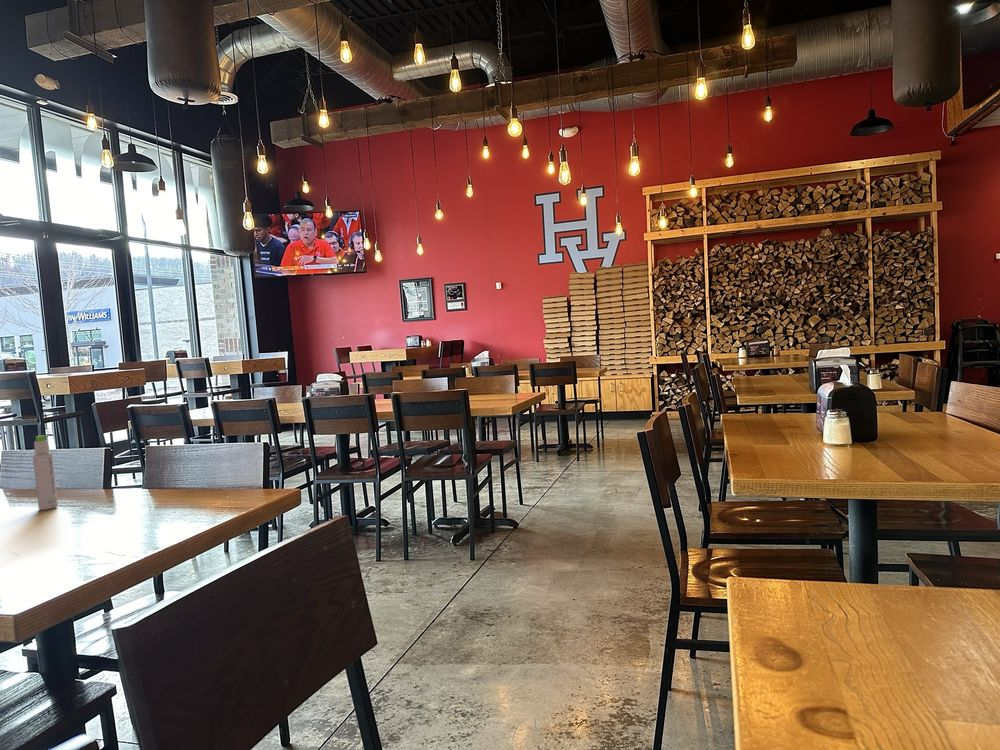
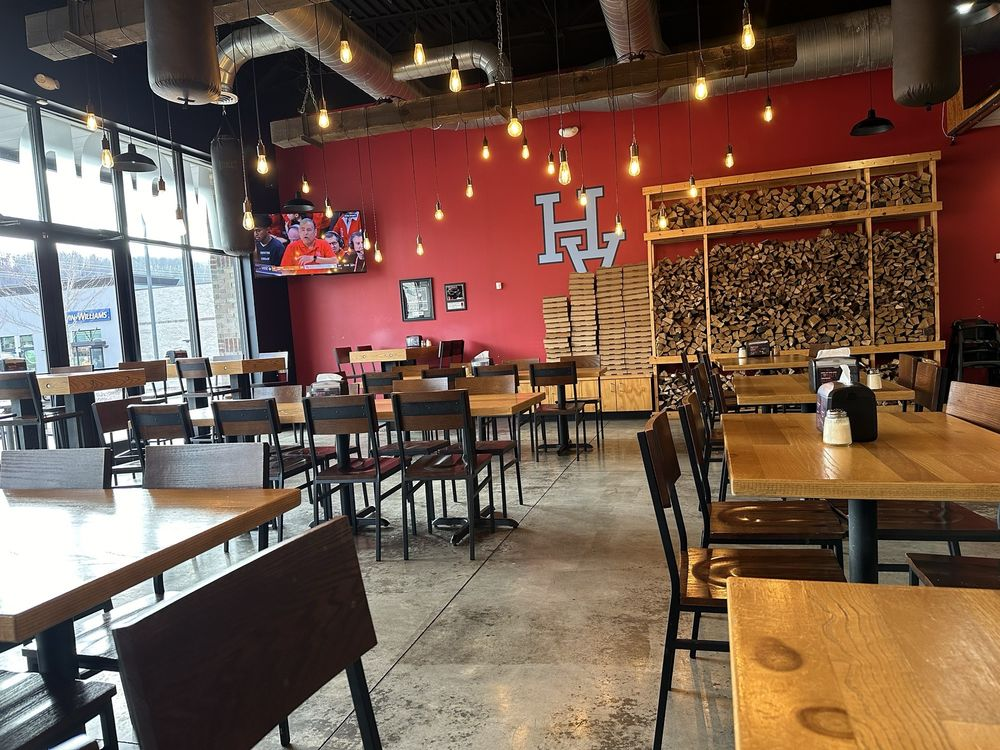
- bottle (44, 472)
